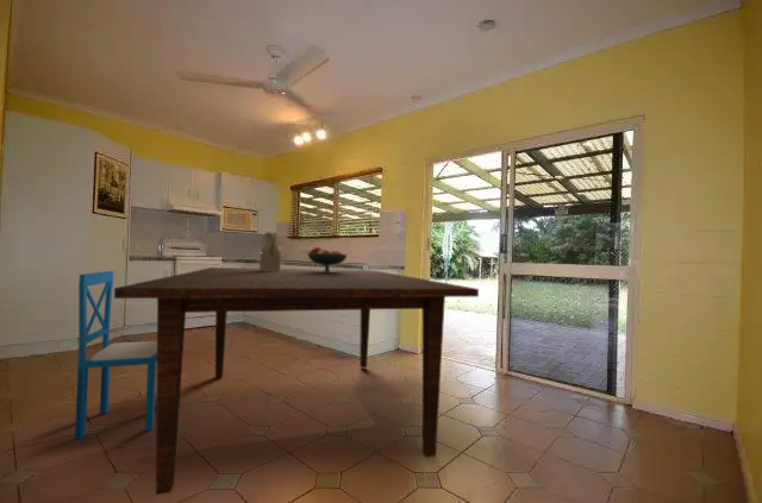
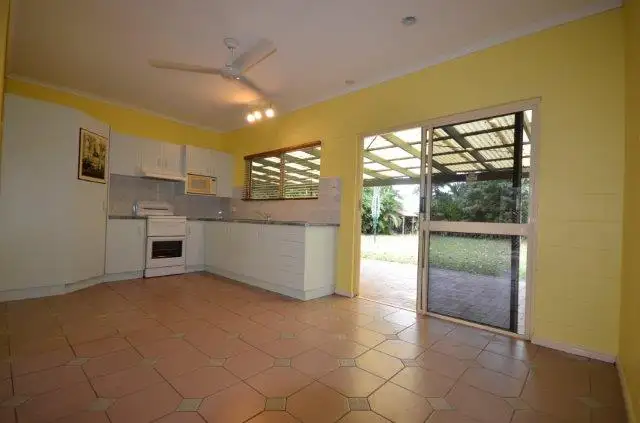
- table (304, 309)
- ceramic pitcher (270, 251)
- fruit bowl (326, 259)
- chair (129, 346)
